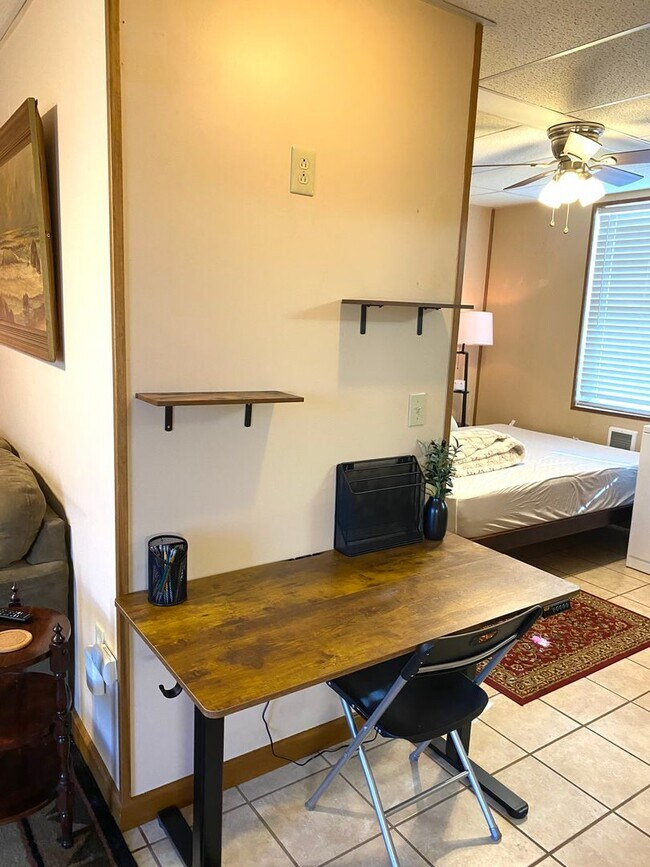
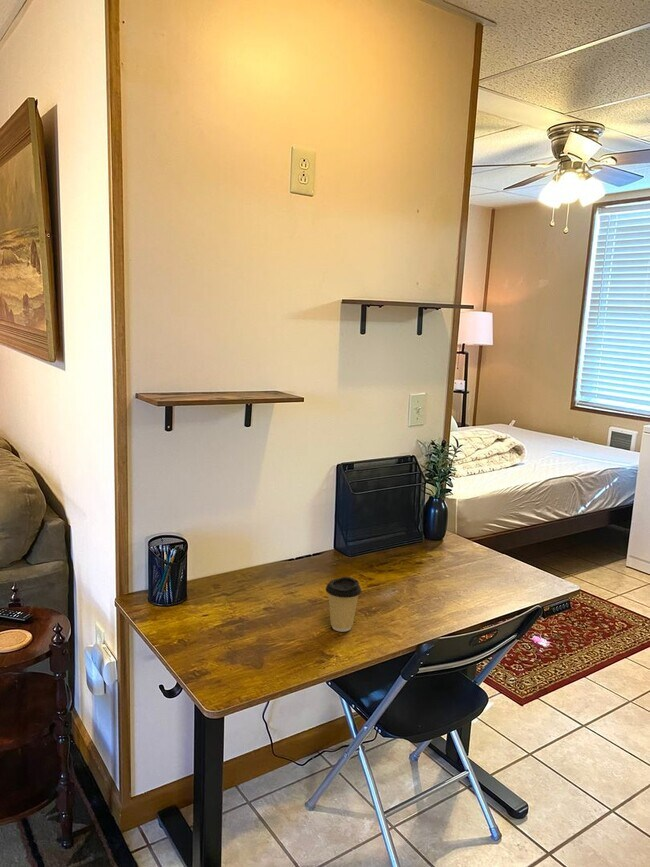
+ coffee cup (342, 604)
